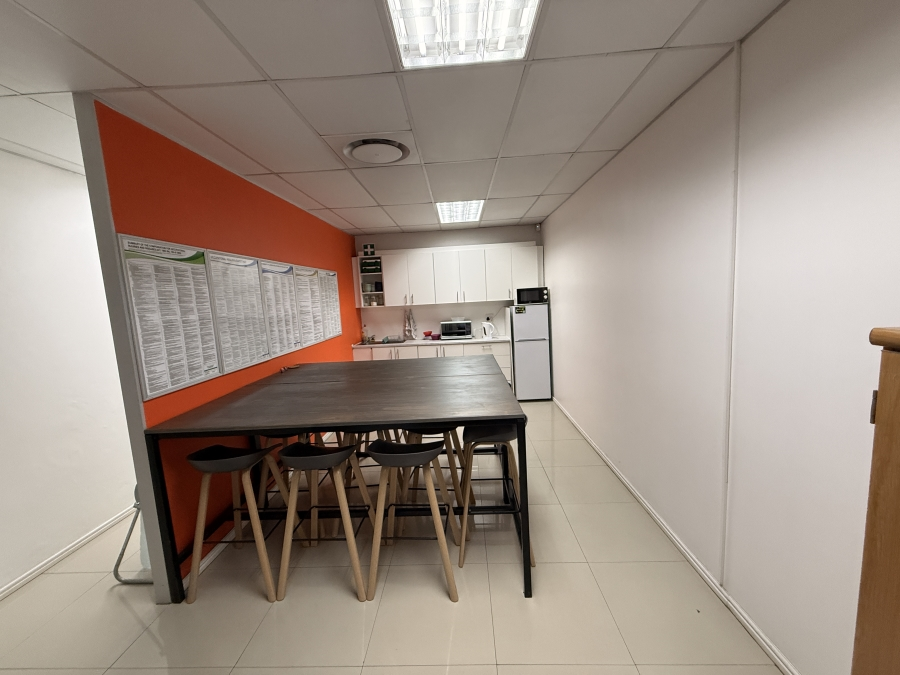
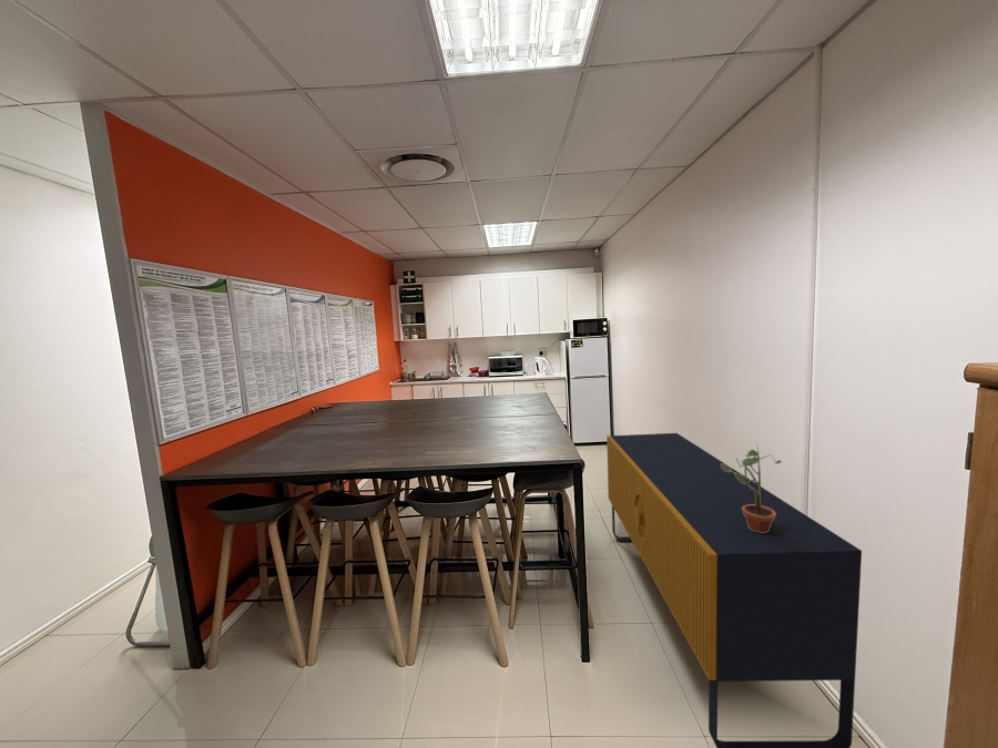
+ potted plant (758, 486)
+ sideboard (685, 542)
